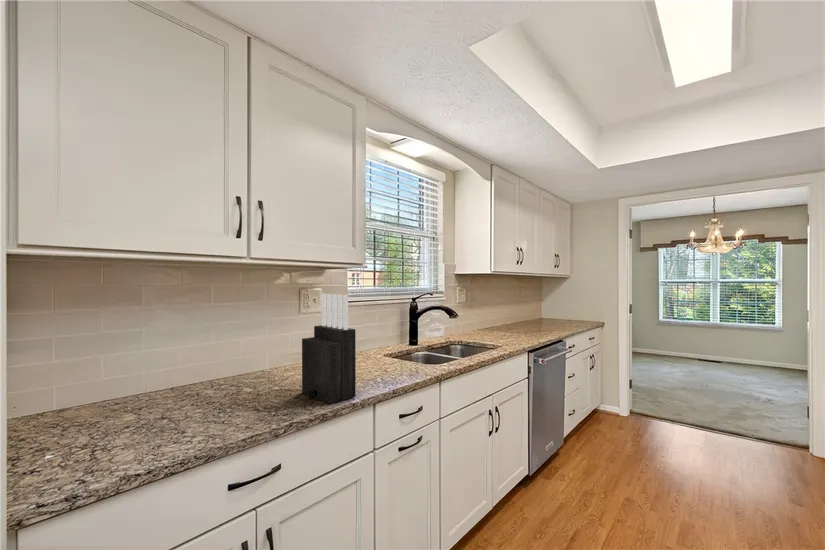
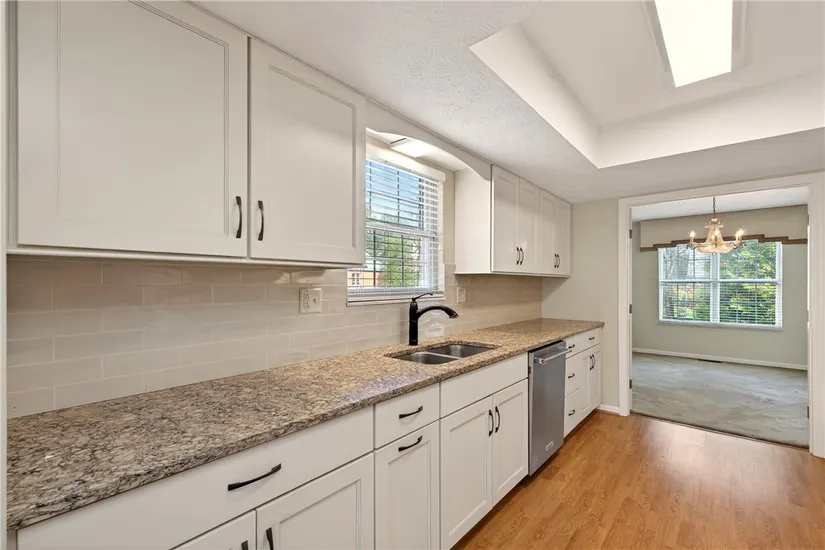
- knife block (325, 345)
